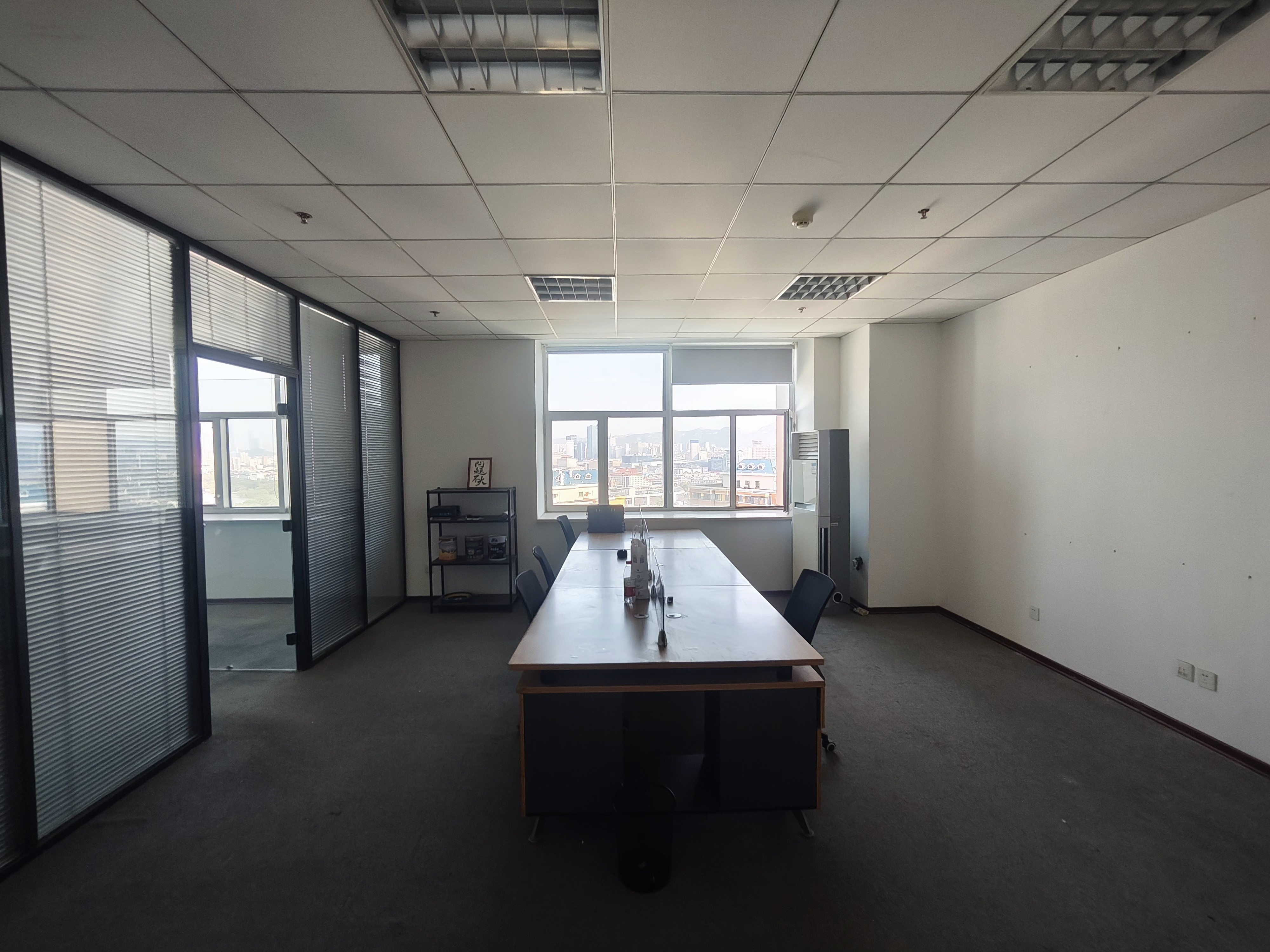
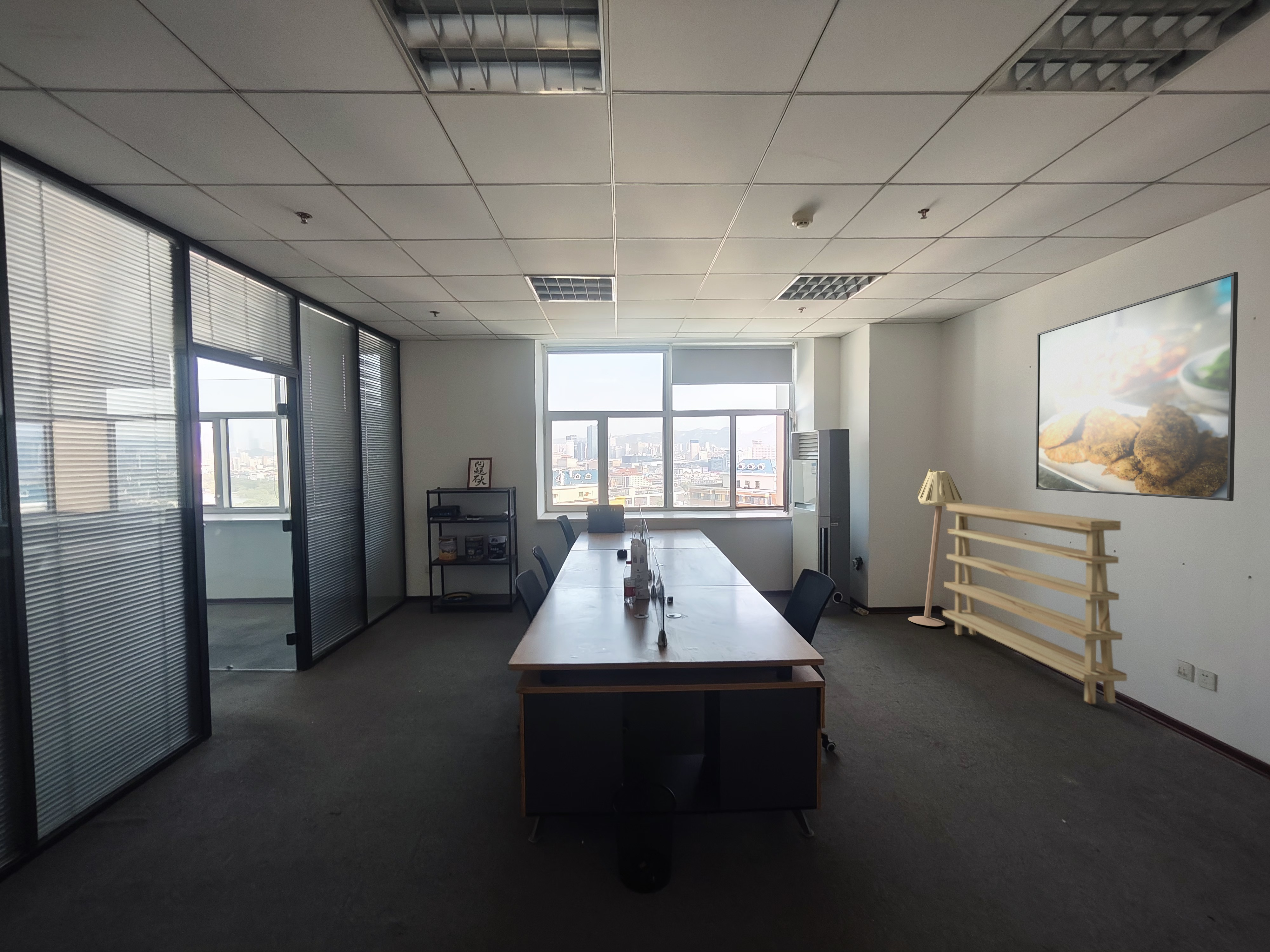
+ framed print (1117, 401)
+ floor lamp (935, 545)
+ shelf unit (1021, 580)
